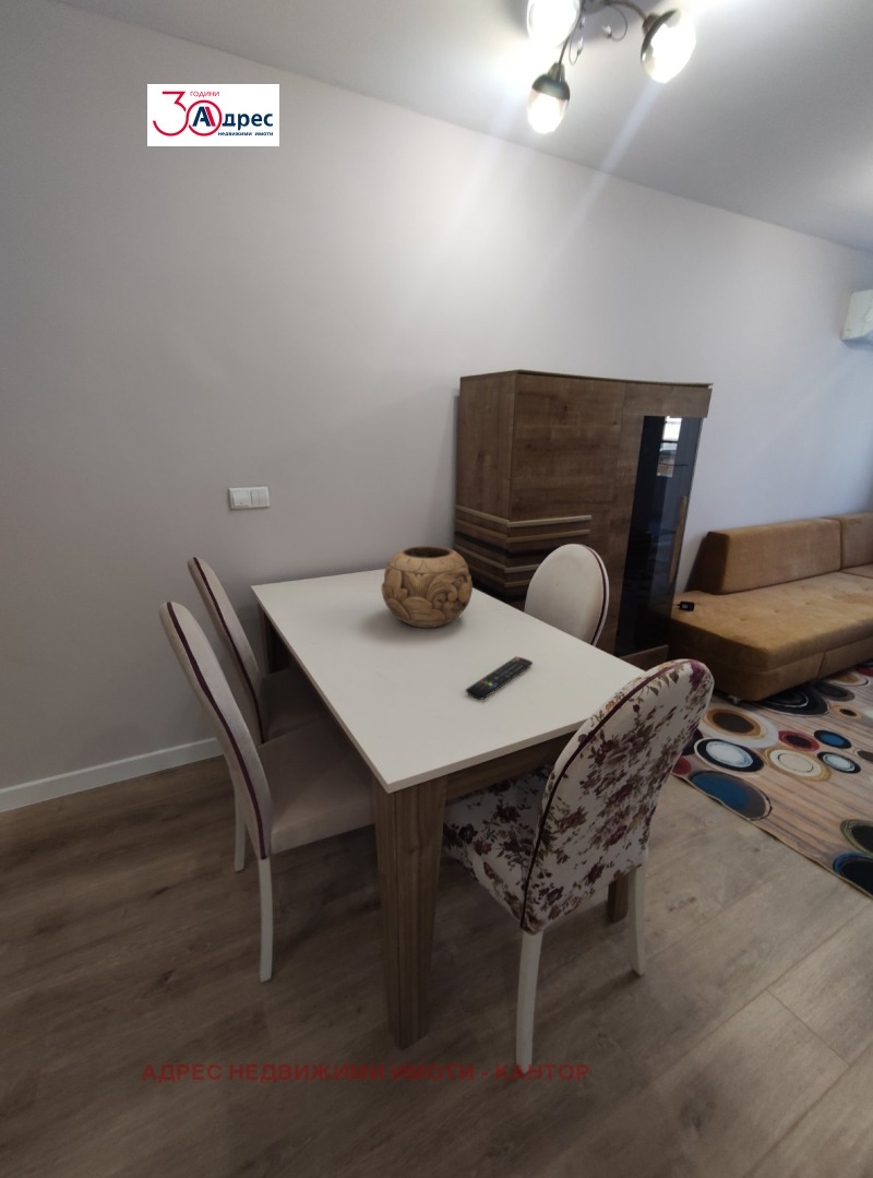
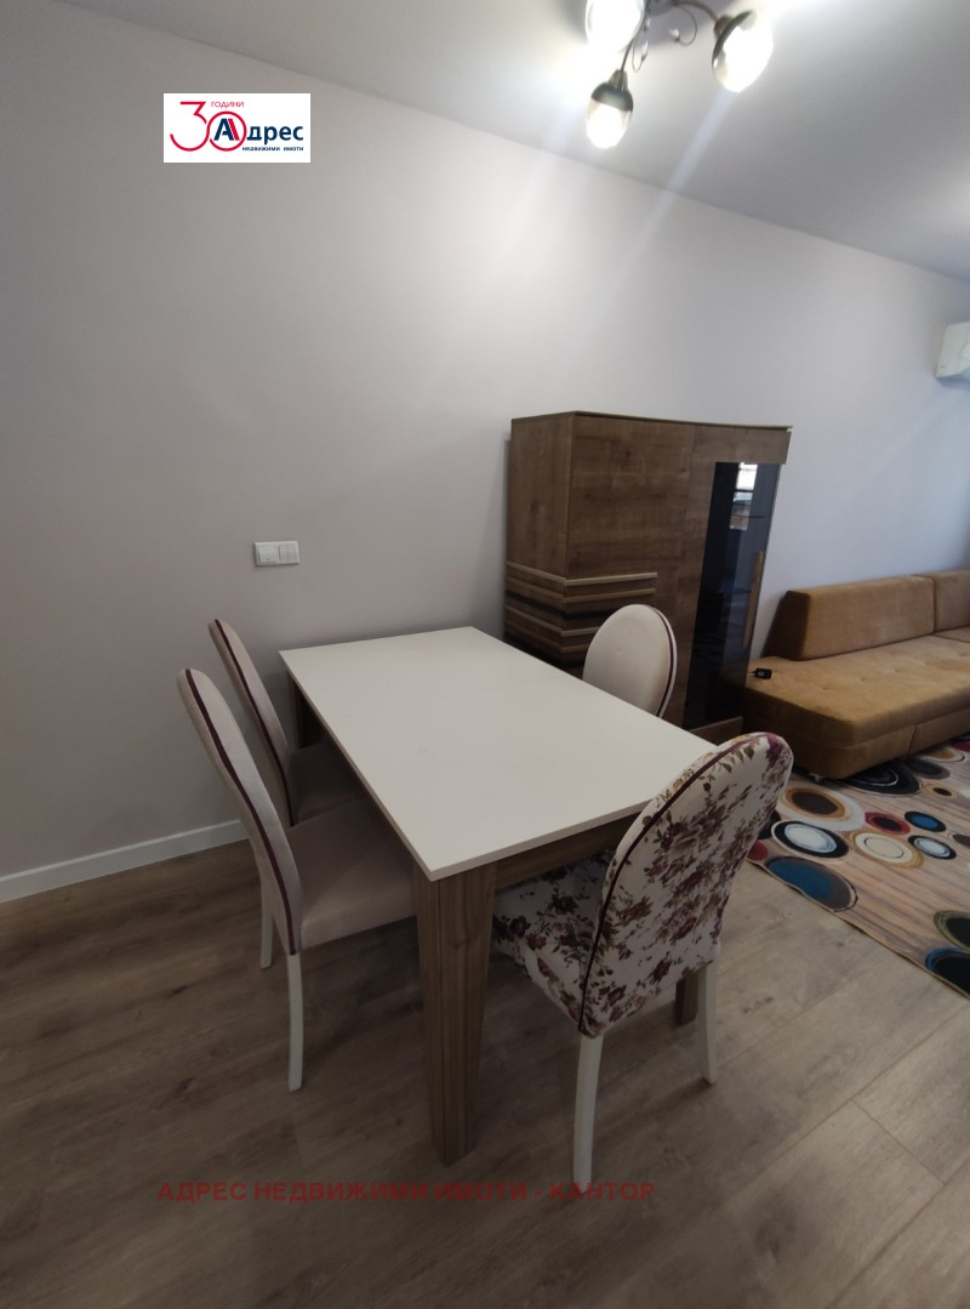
- decorative bowl (427, 585)
- remote control (501, 677)
